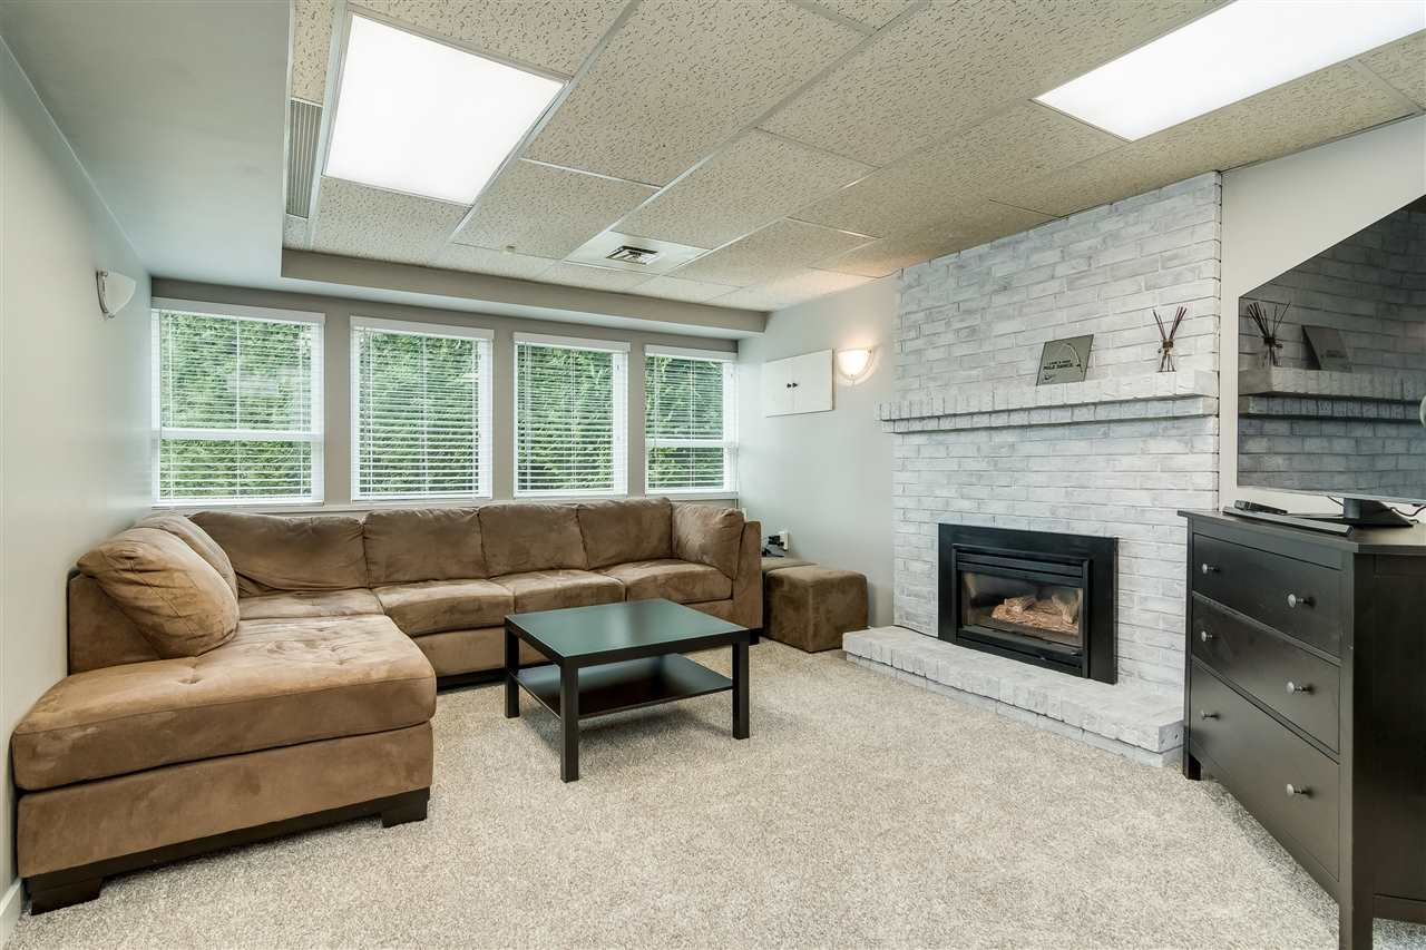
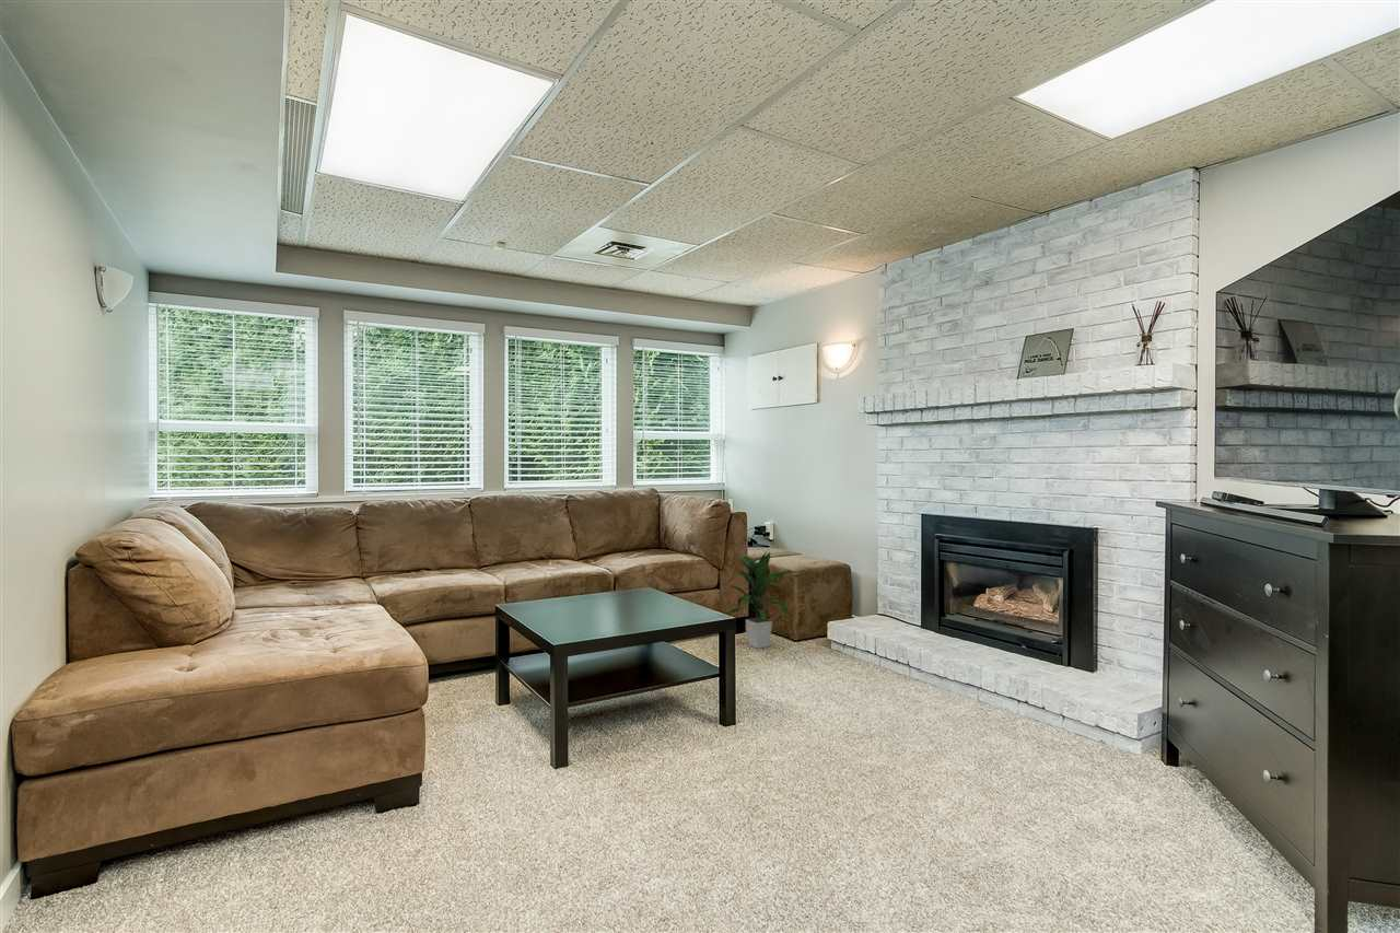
+ indoor plant (755, 597)
